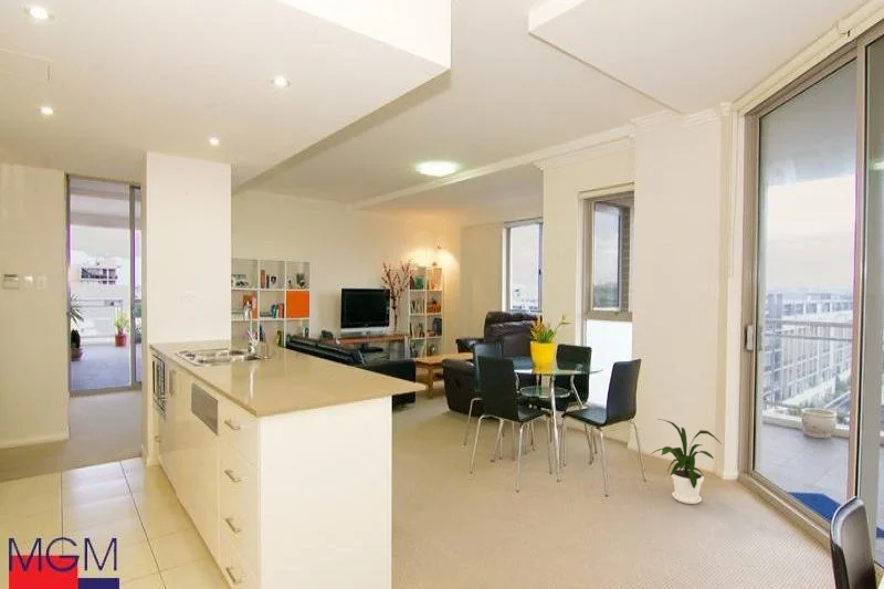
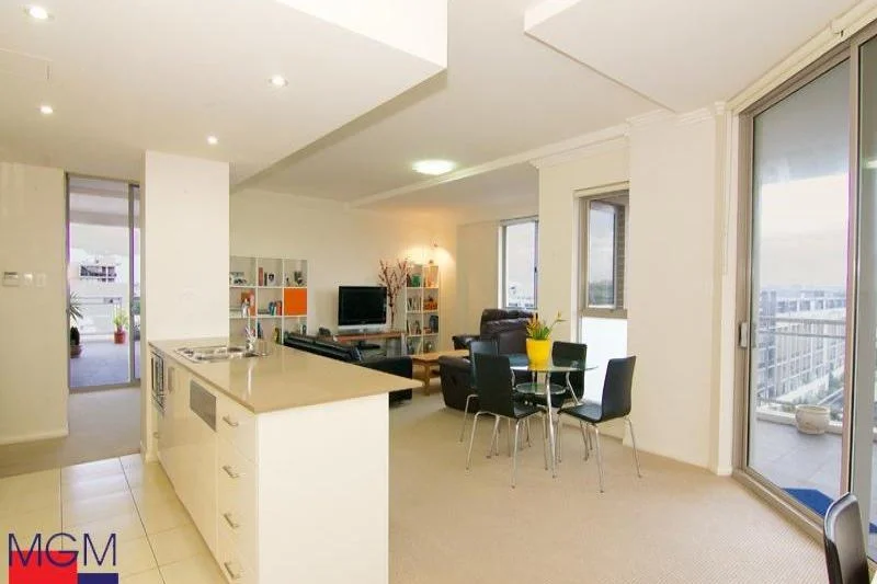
- house plant (685, 460)
